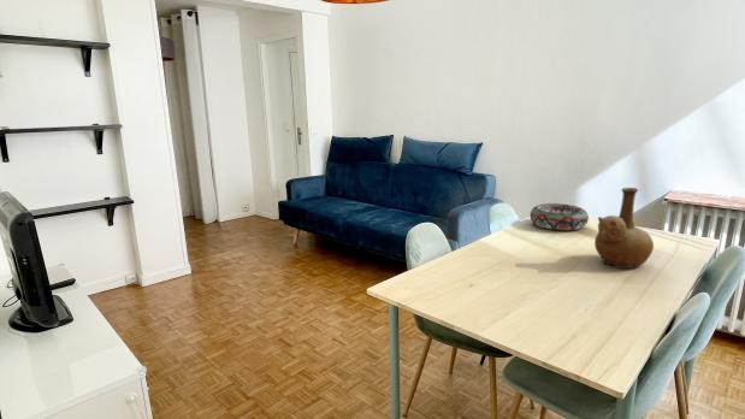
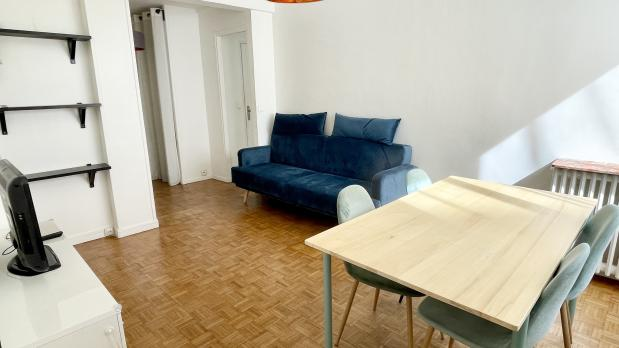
- vase (622, 226)
- decorative bowl (558, 217)
